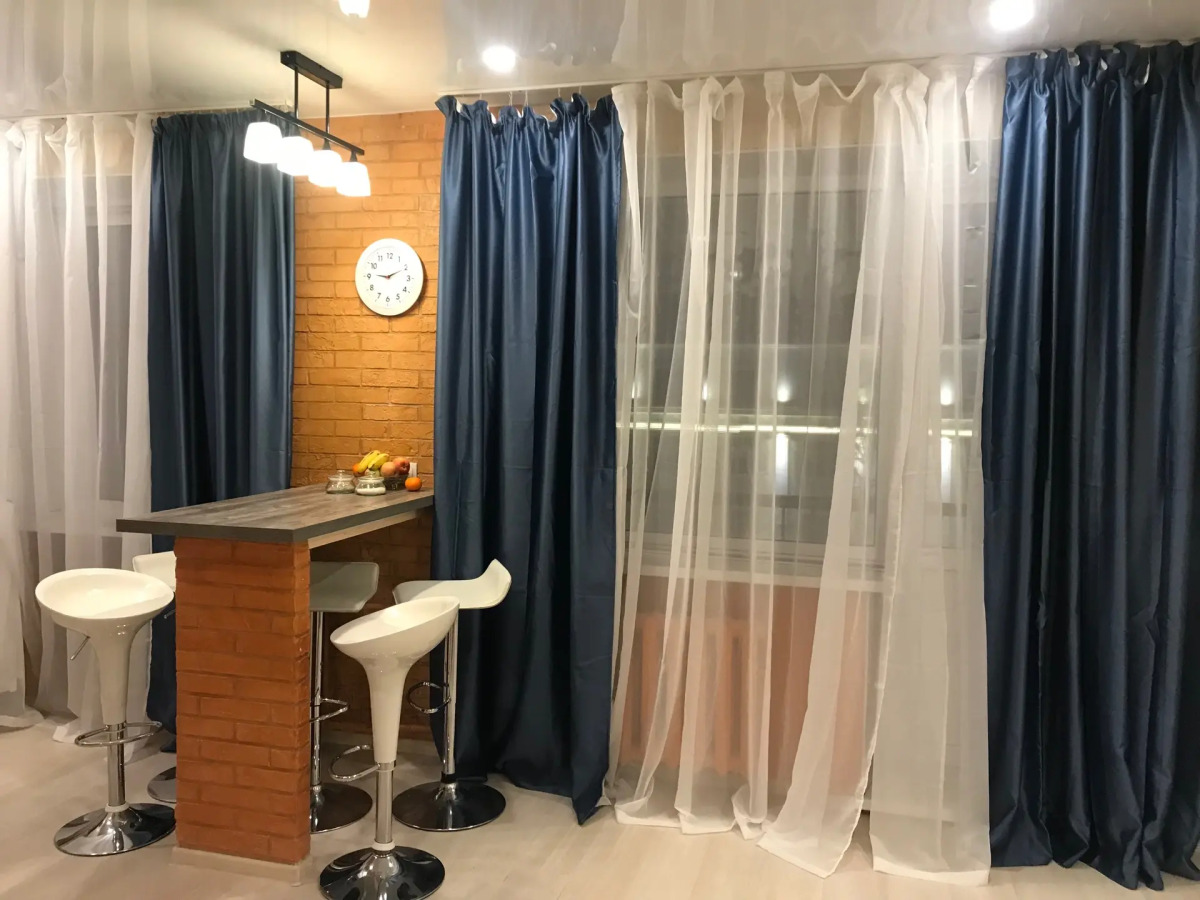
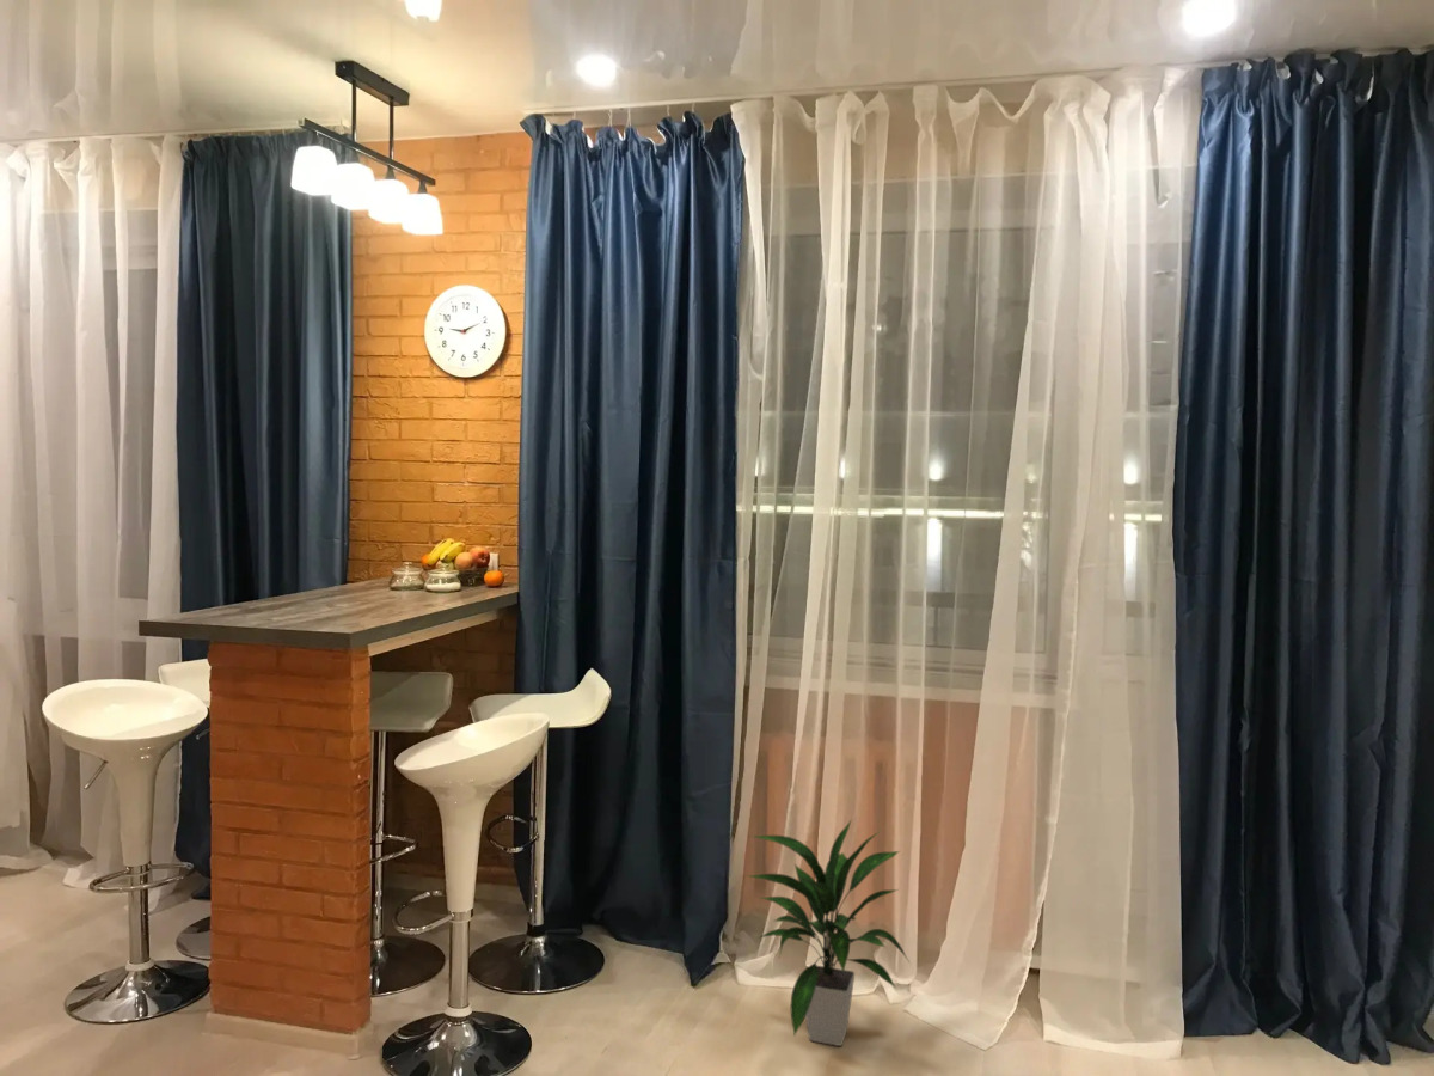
+ indoor plant (825, 929)
